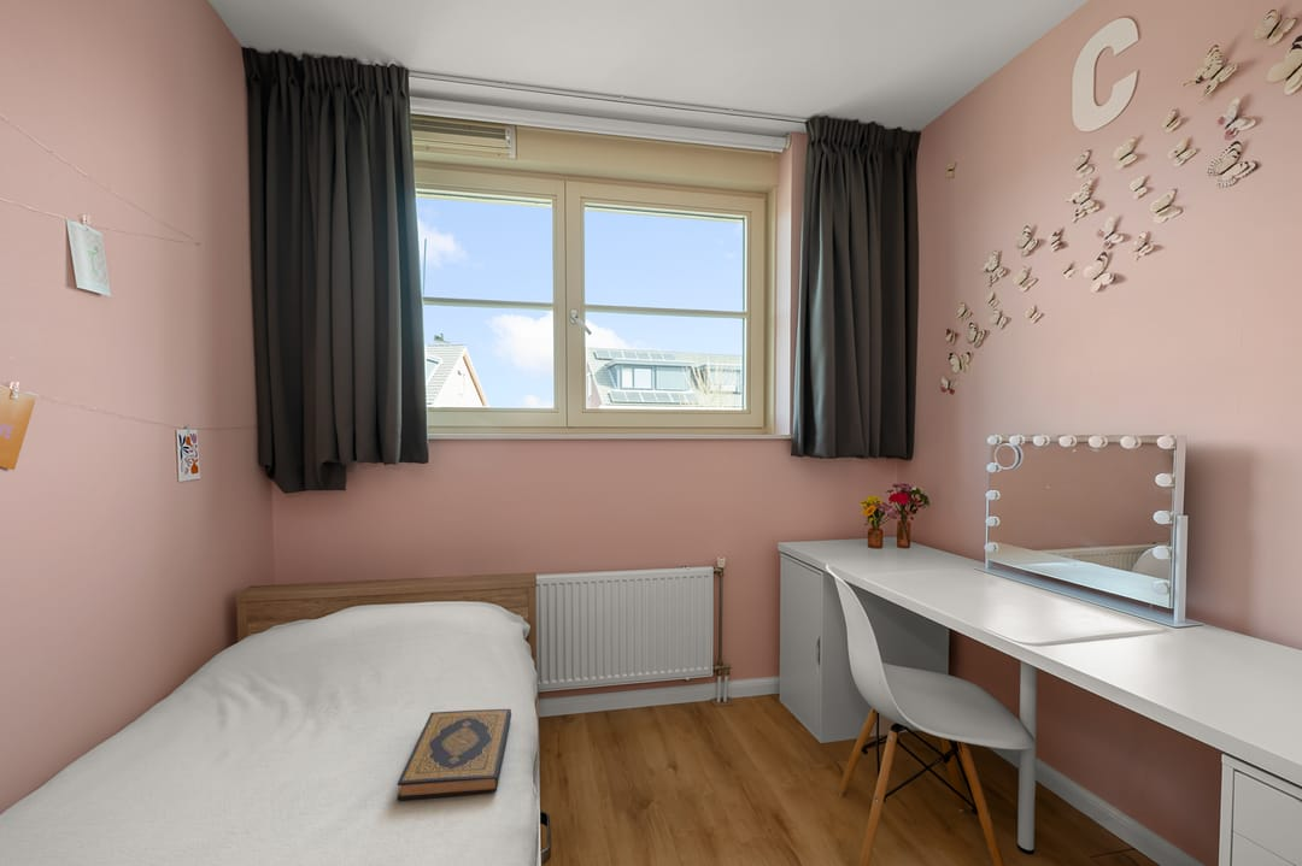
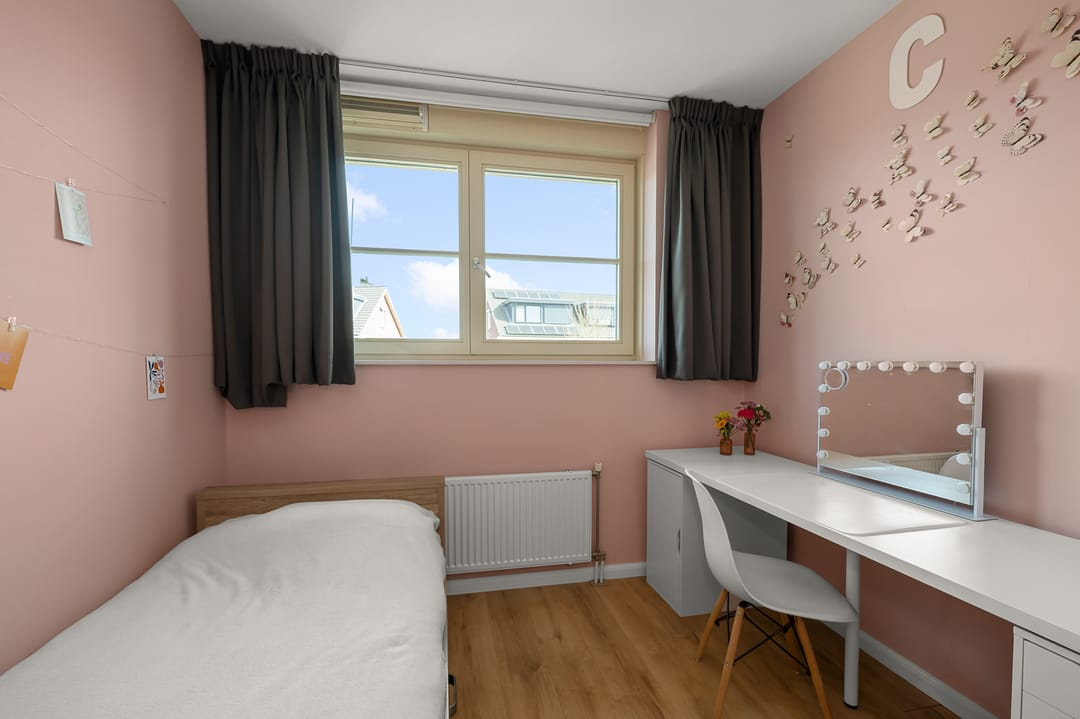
- hardback book (461, 748)
